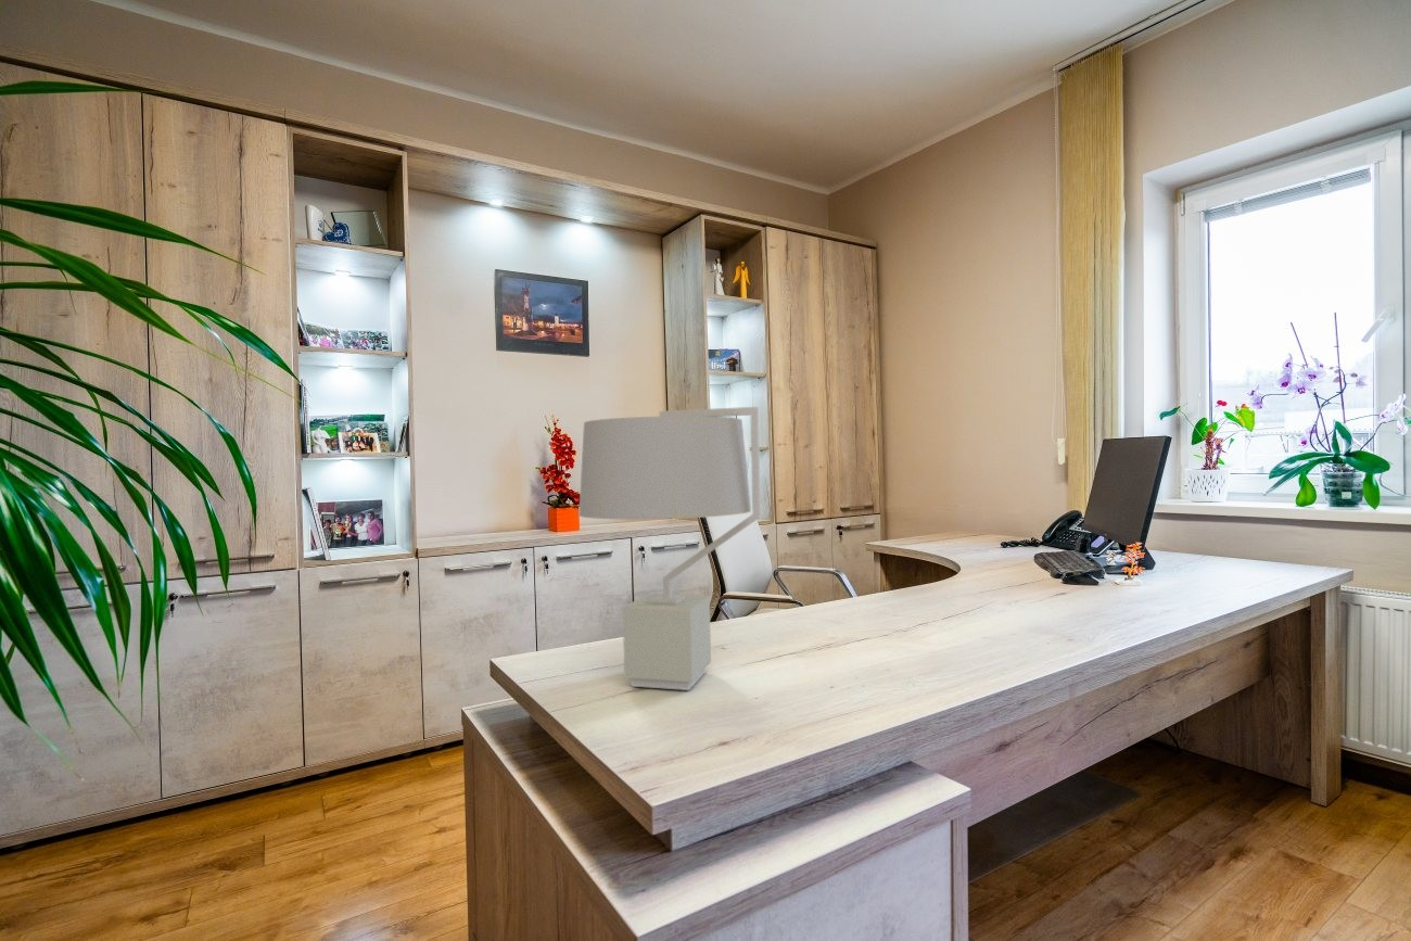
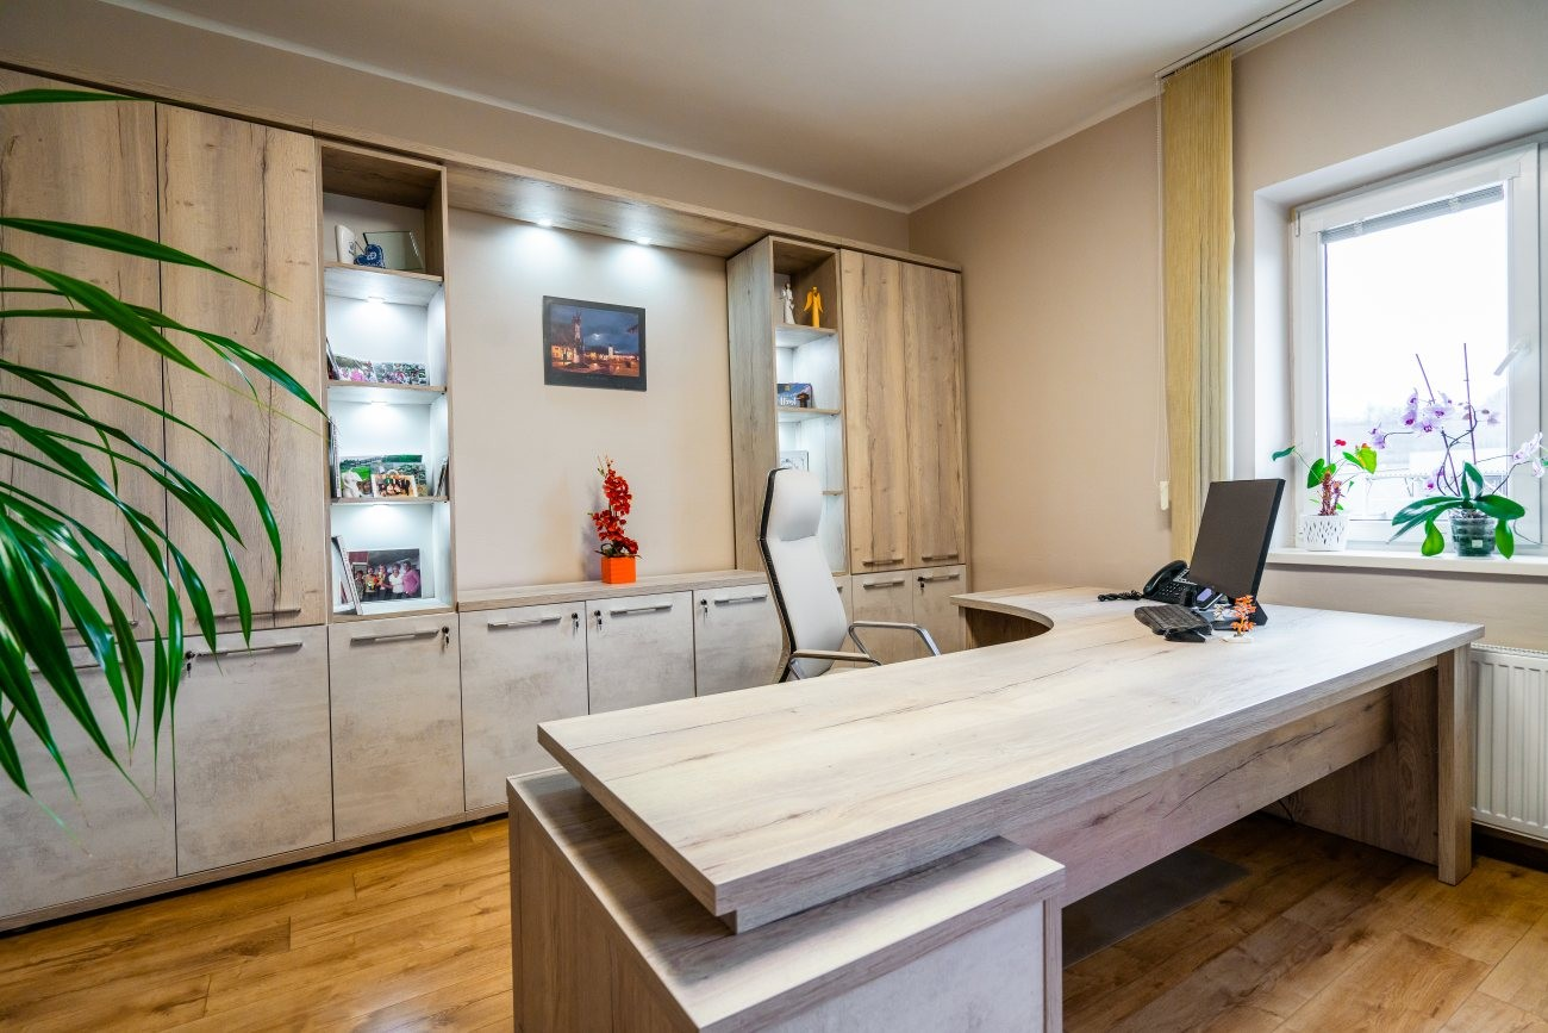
- table lamp (682, 563)
